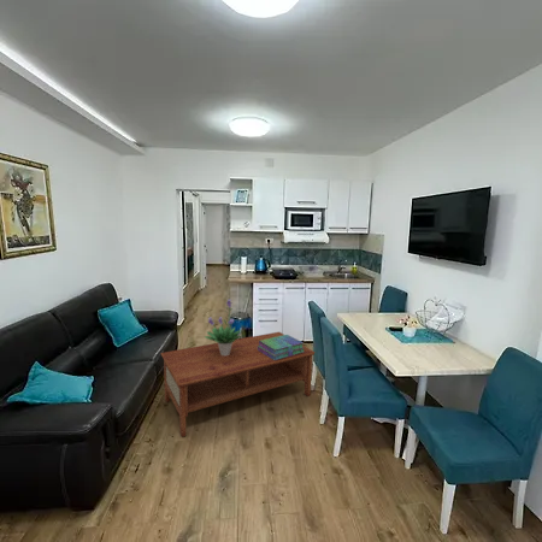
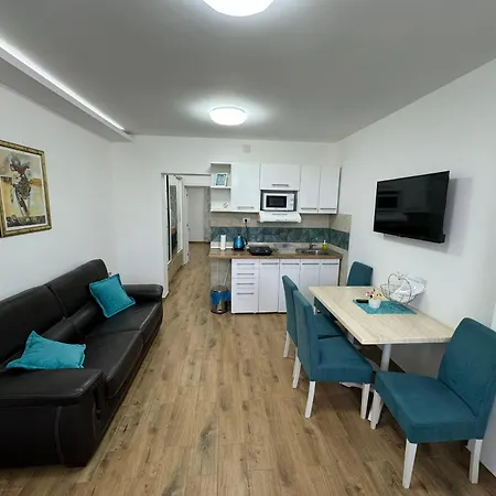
- potted plant (225, 328)
- coffee table (238, 375)
- stack of books (281, 346)
